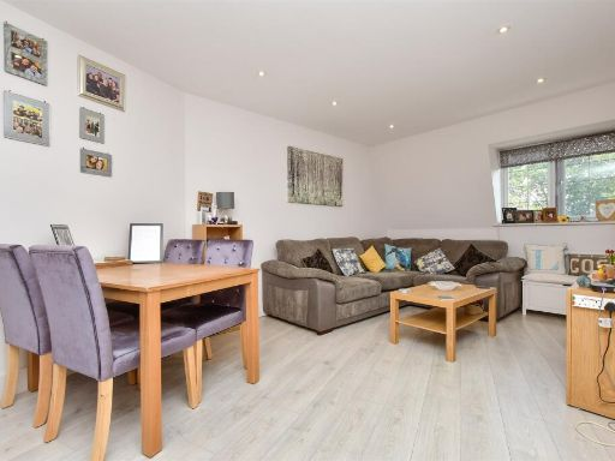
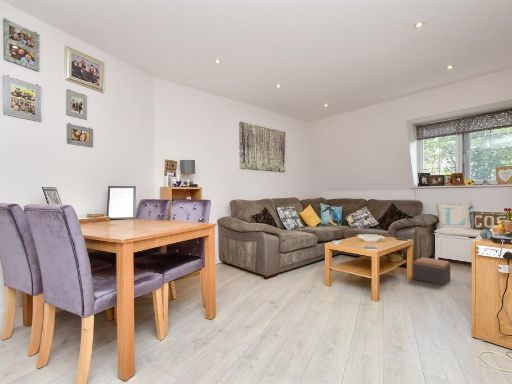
+ footstool (431, 269)
